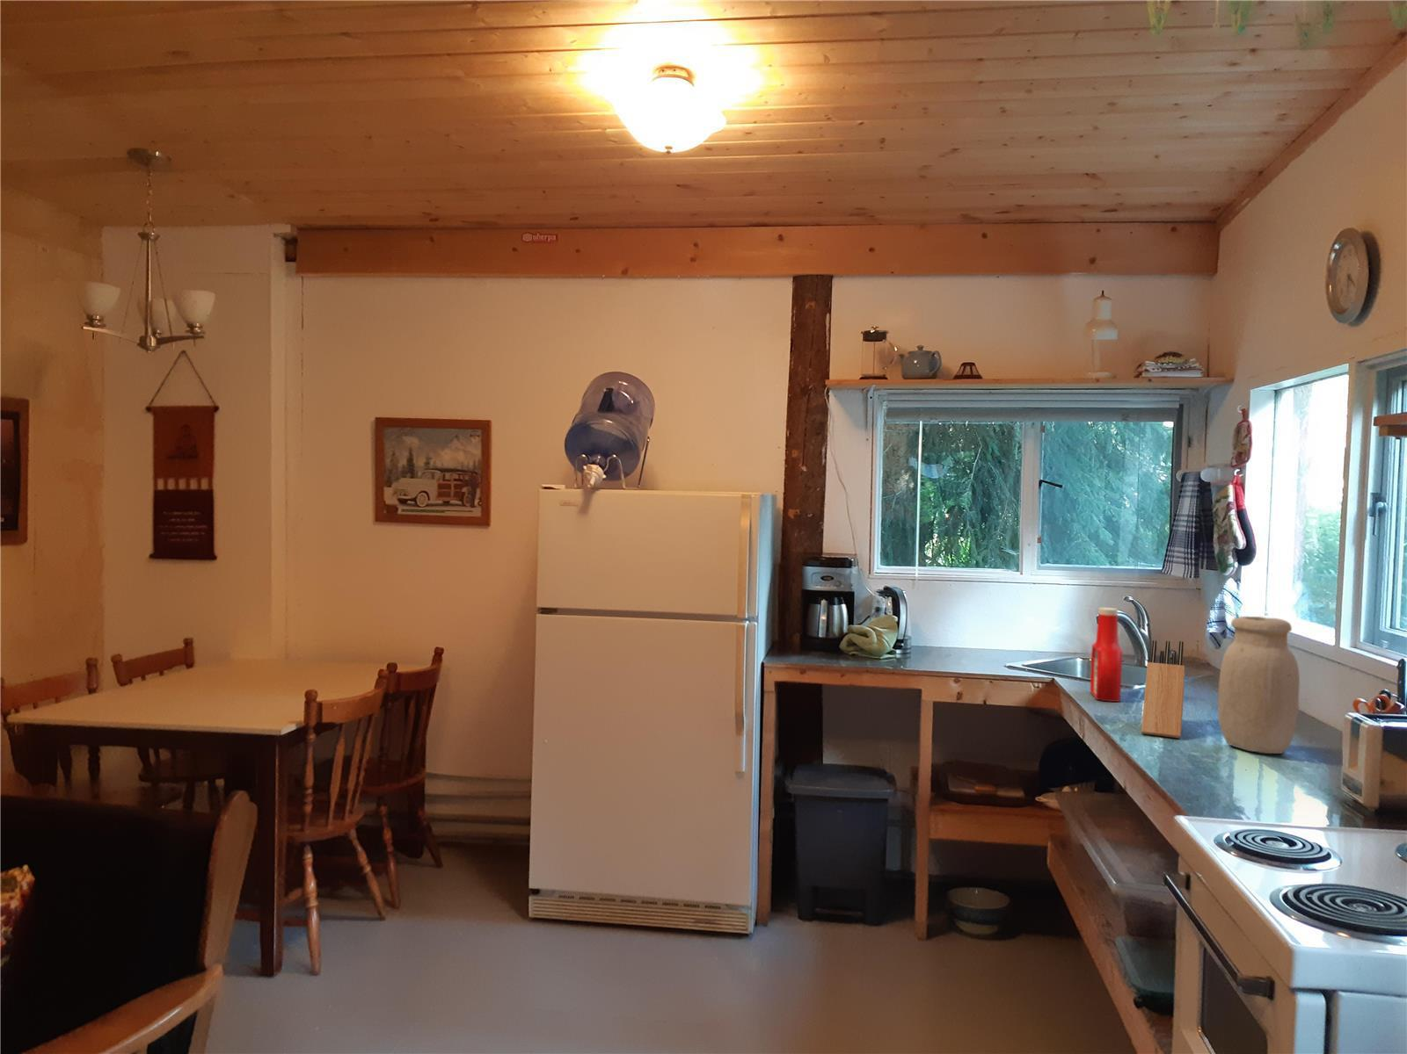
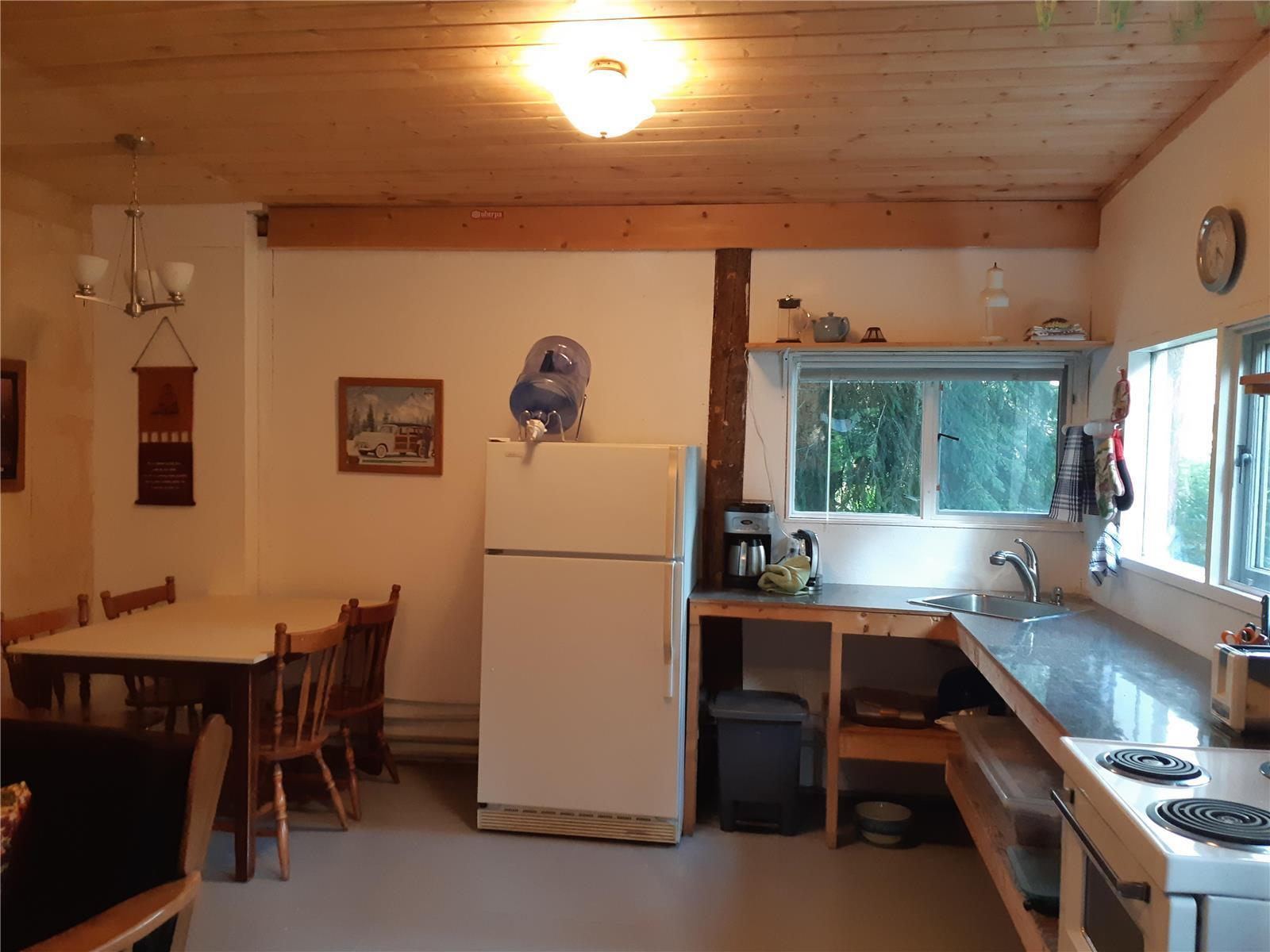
- knife block (1164, 685)
- soap bottle (1107, 652)
- jar (1257, 682)
